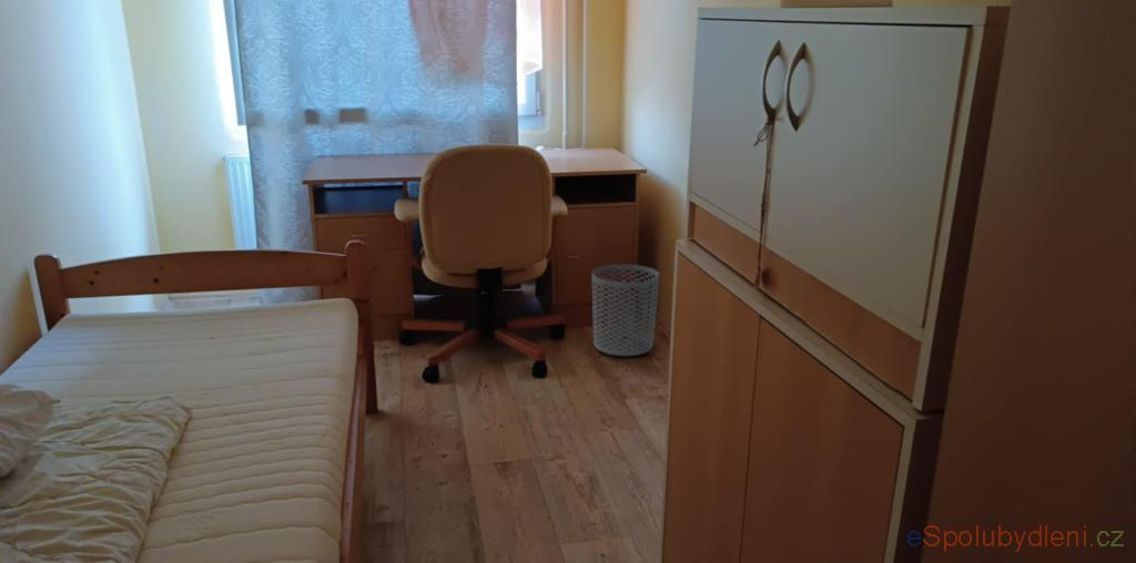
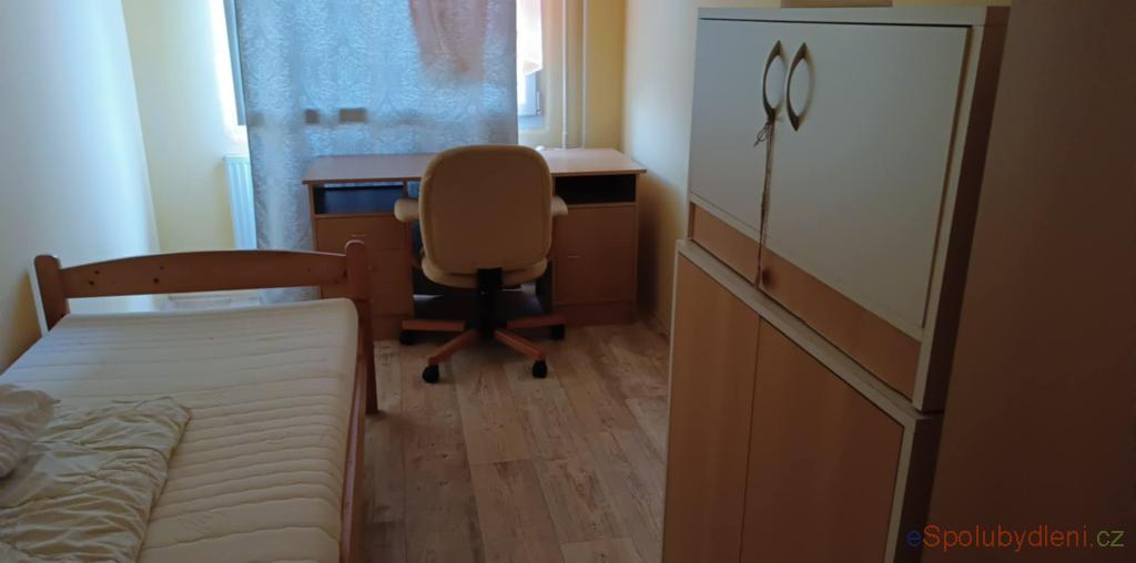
- waste bin (623, 309)
